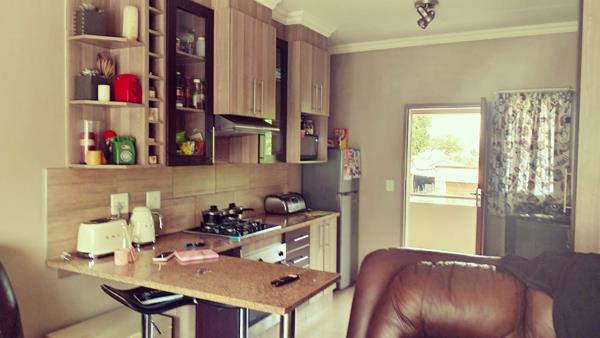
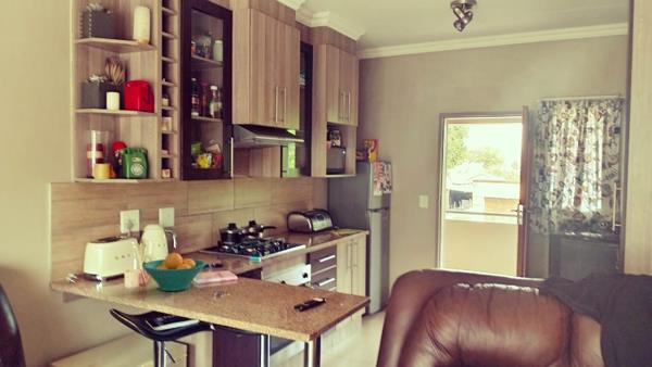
+ fruit bowl (174, 270)
